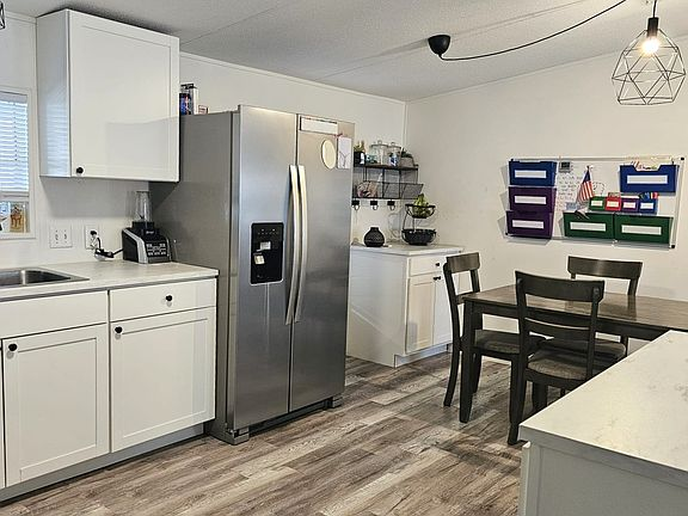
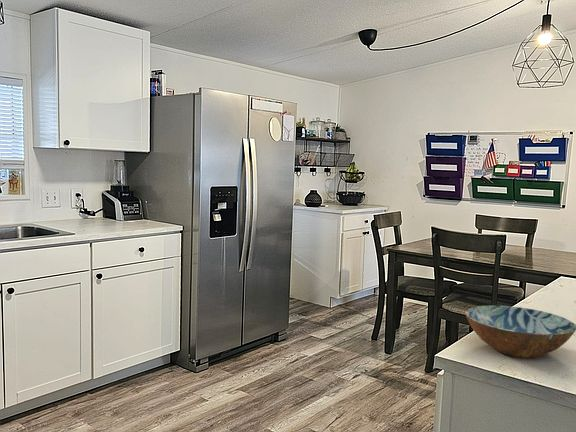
+ bowl (517, 334)
